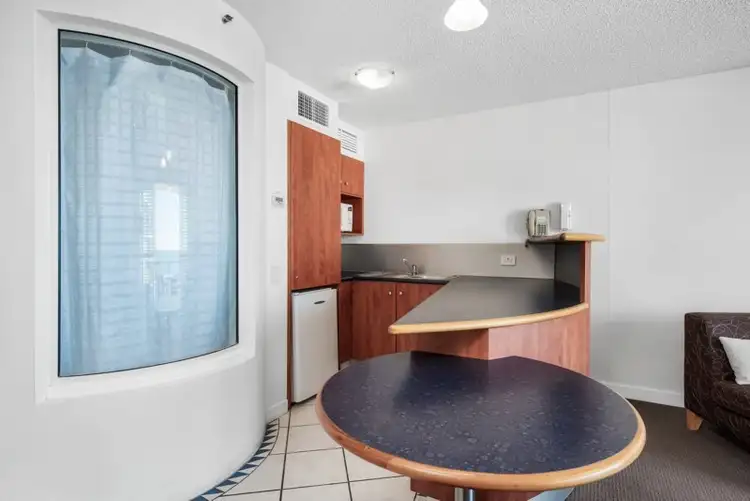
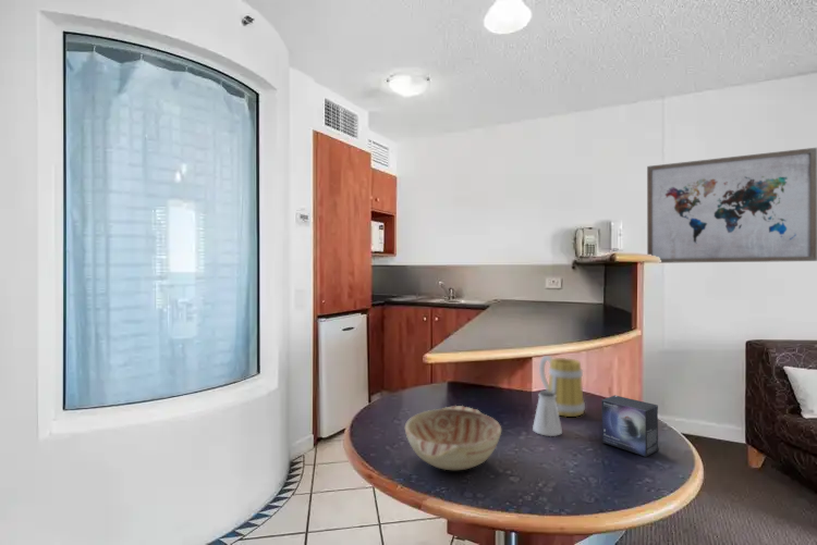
+ saltshaker (547, 411)
+ mug (562, 384)
+ small box (629, 423)
+ wall art (724, 210)
+ decorative bowl (452, 442)
